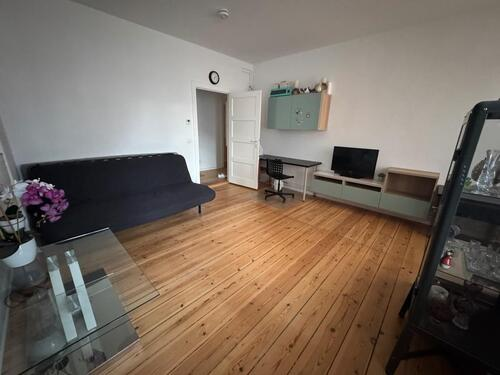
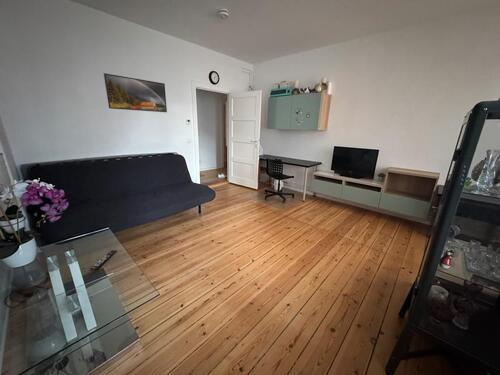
+ remote control (104, 259)
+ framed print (138, 95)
